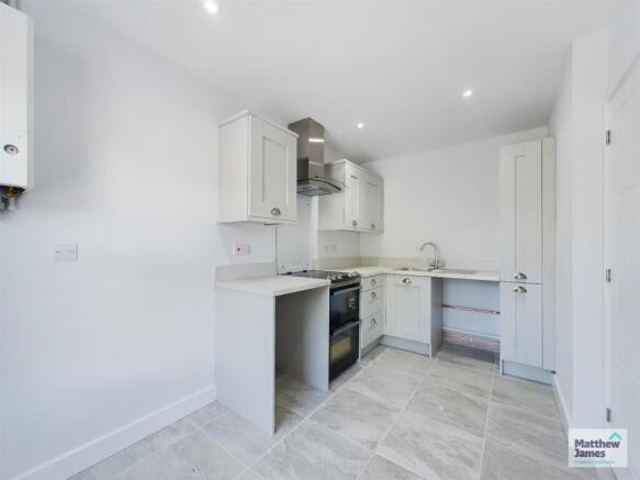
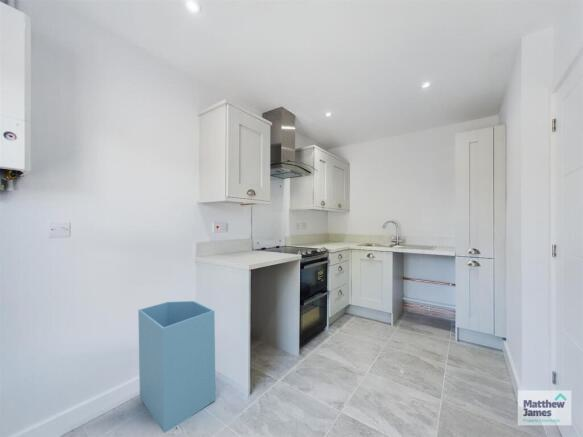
+ trash bin (176, 354)
